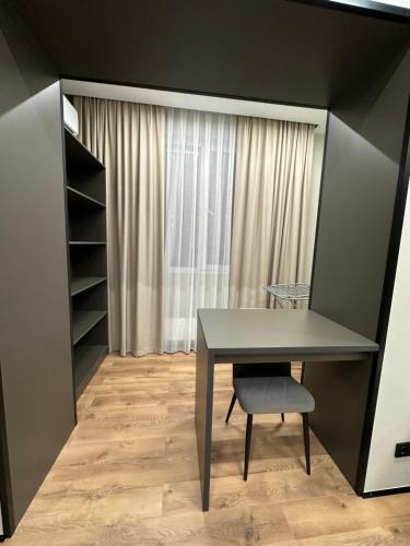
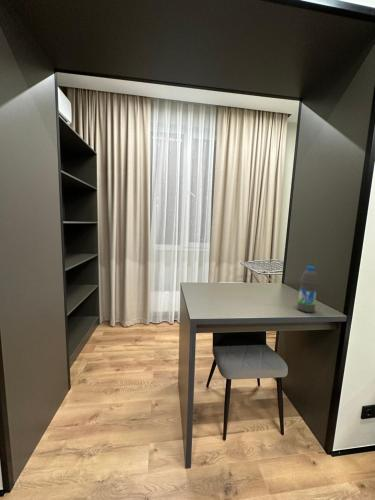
+ water bottle (308, 288)
